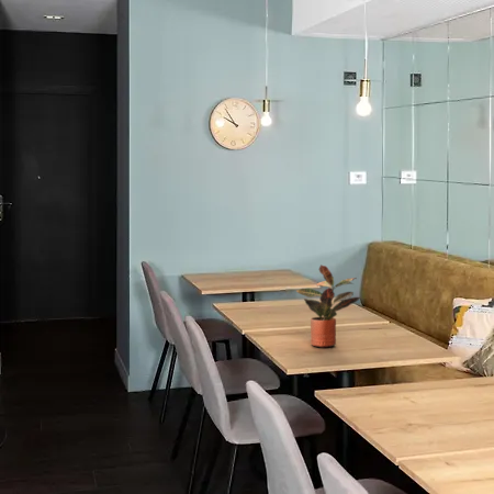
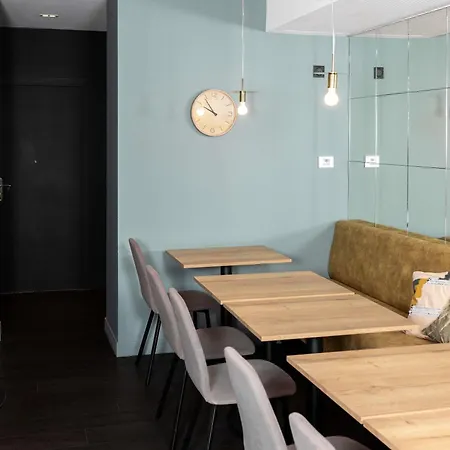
- potted plant (330, 303)
